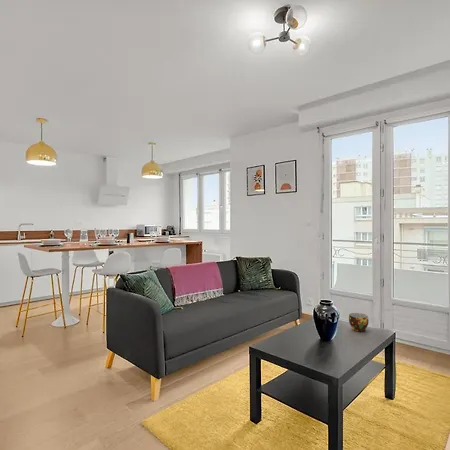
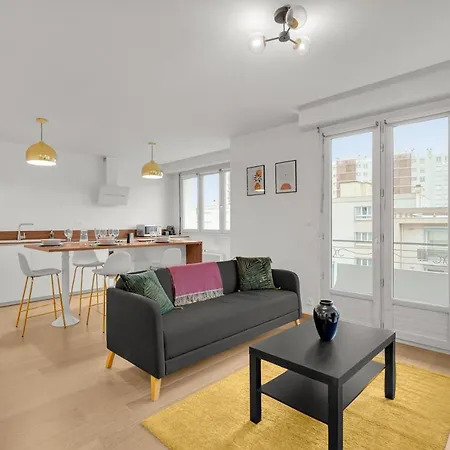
- cup (357, 322)
